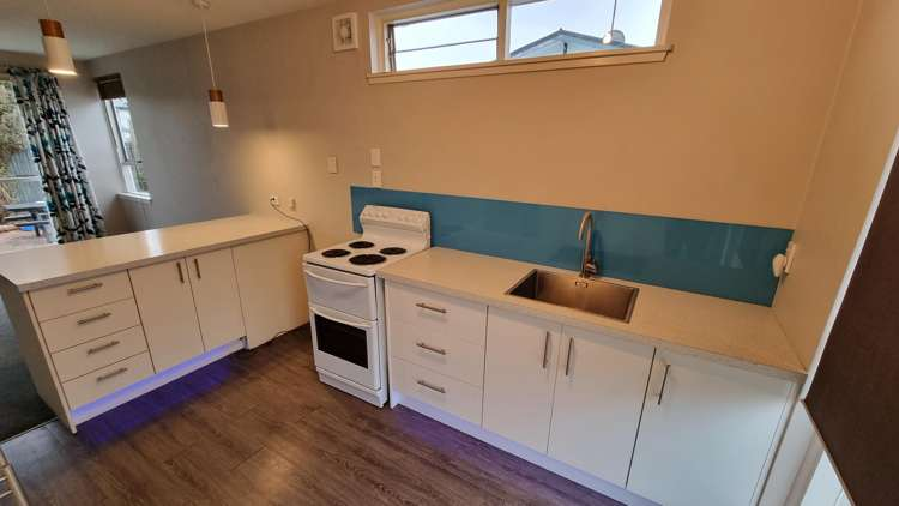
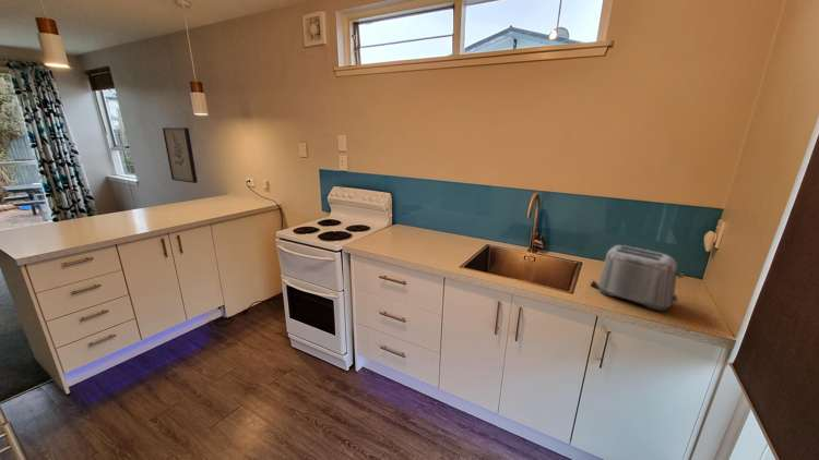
+ wall art (179, 155)
+ toaster (633, 274)
